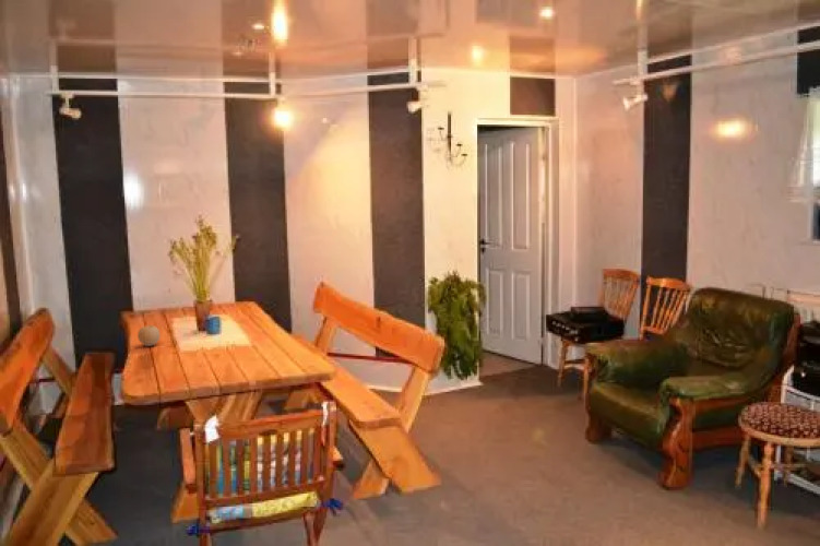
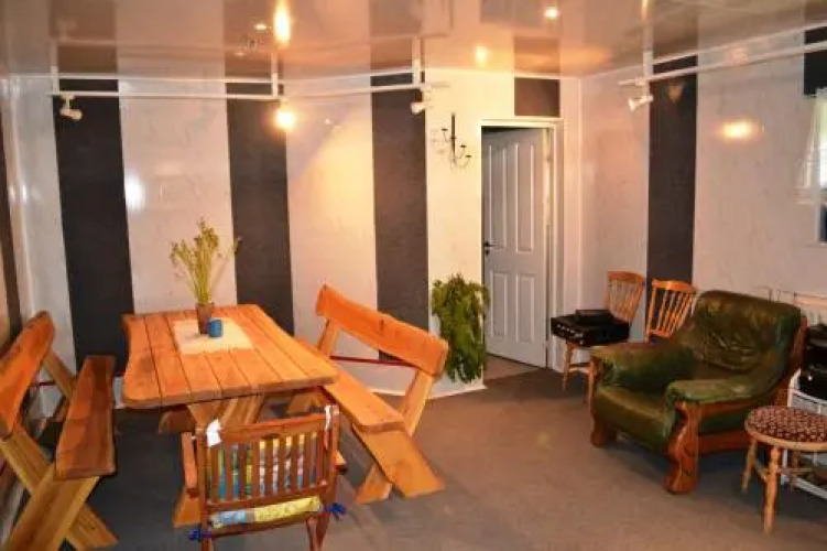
- fruit (148, 335)
